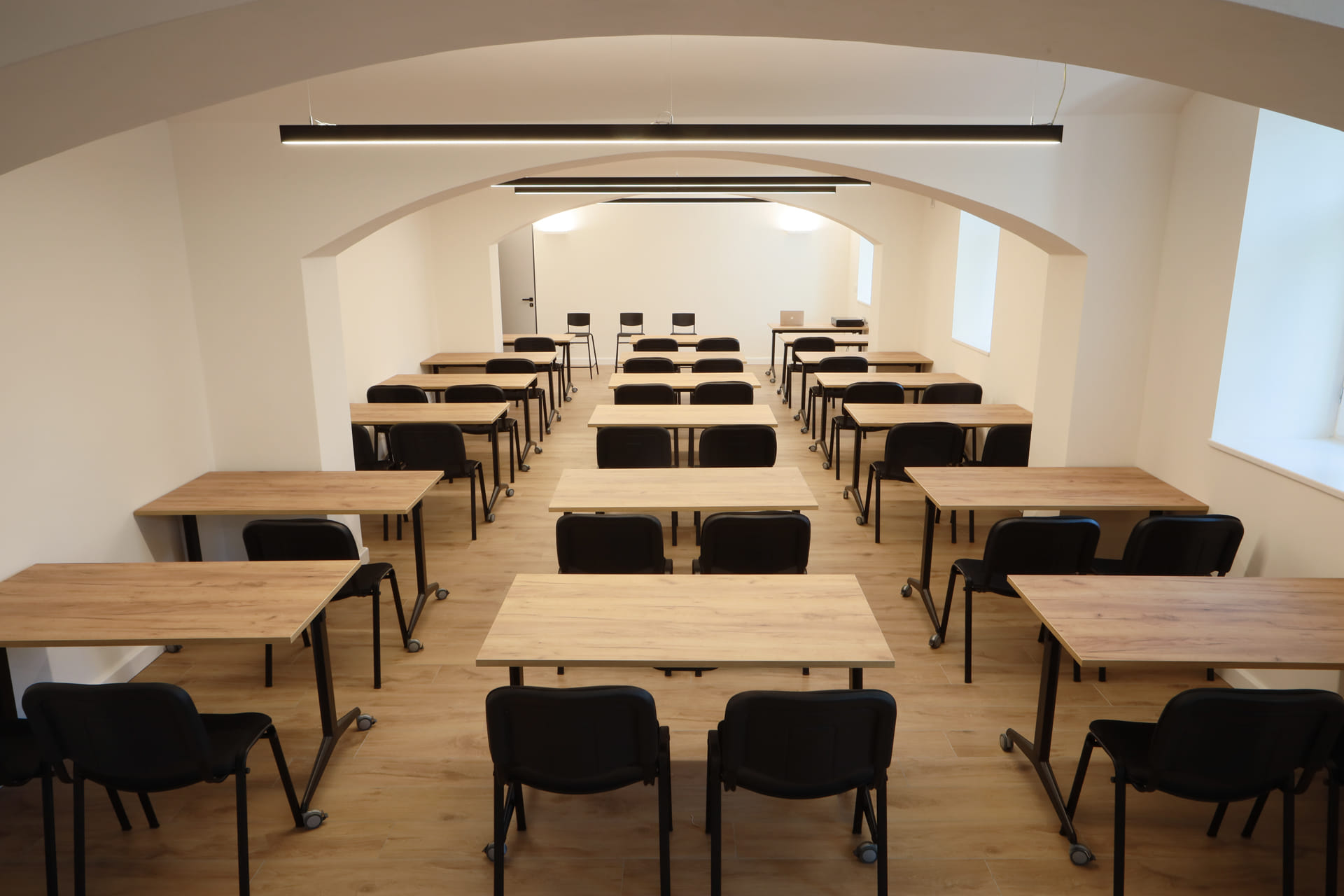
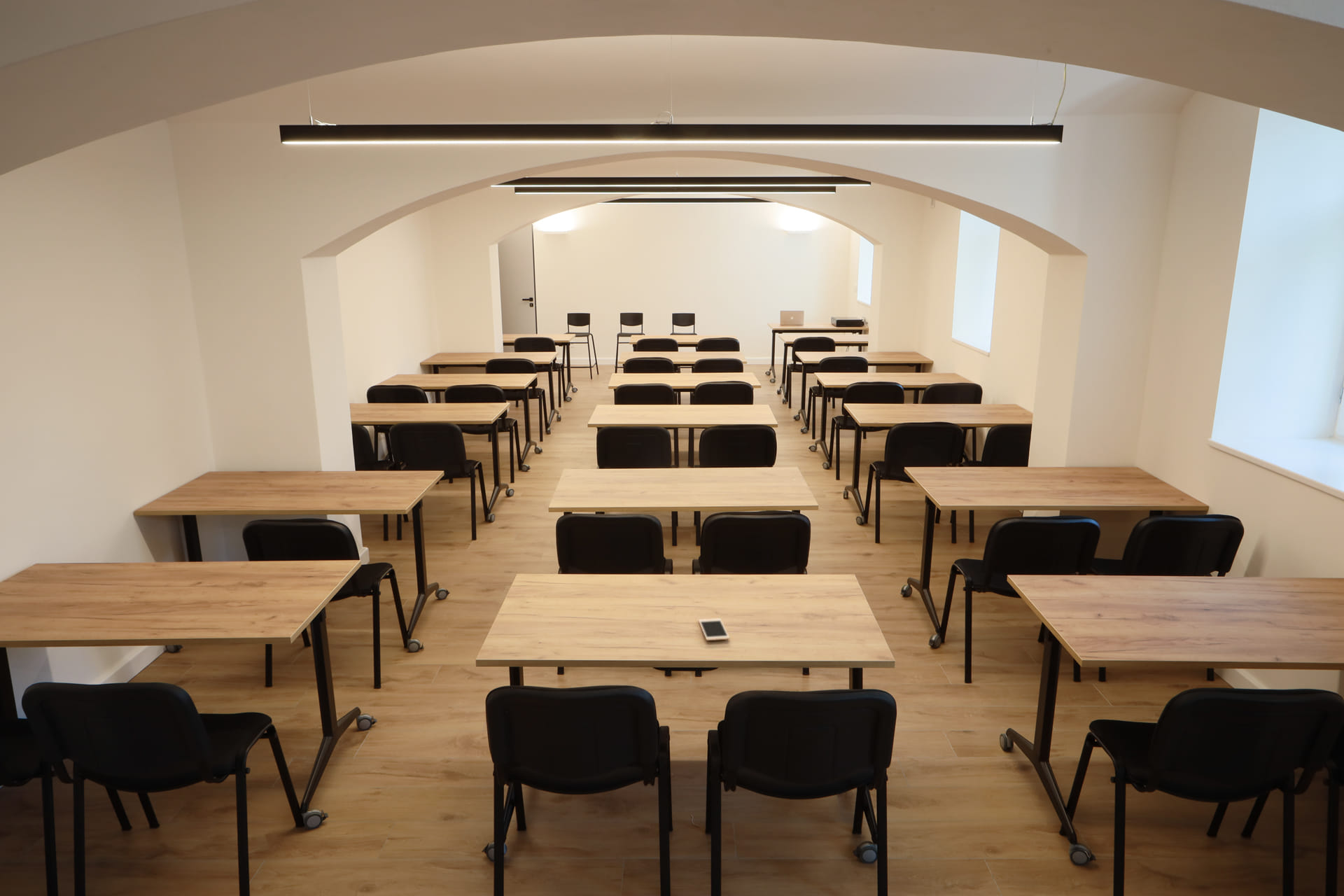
+ cell phone (713, 629)
